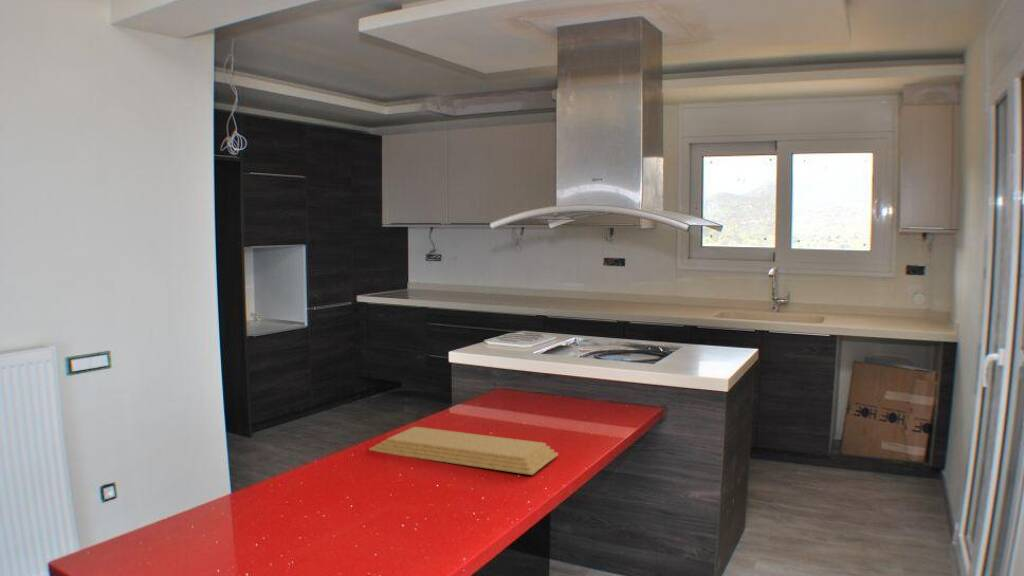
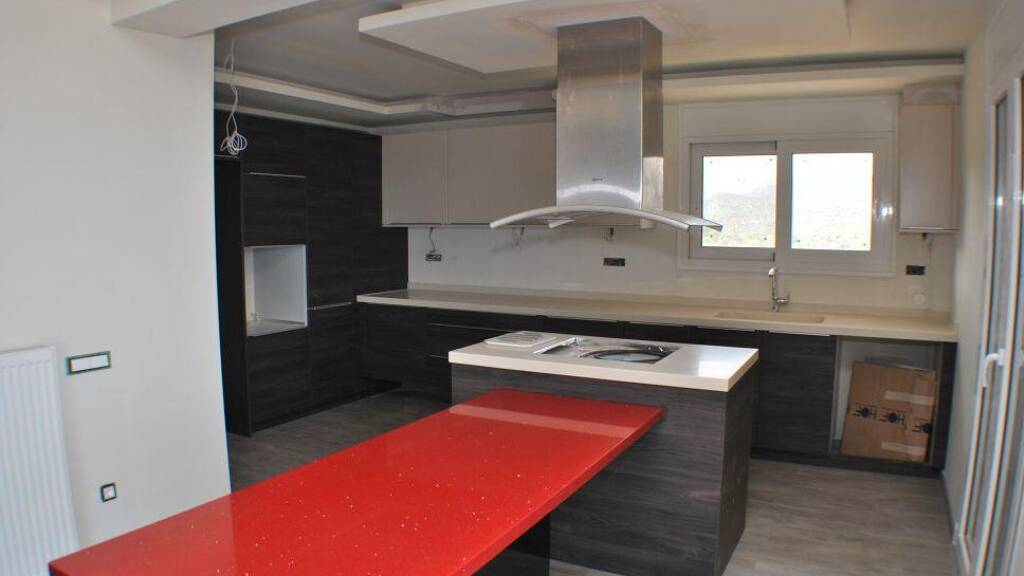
- cutting board (462, 447)
